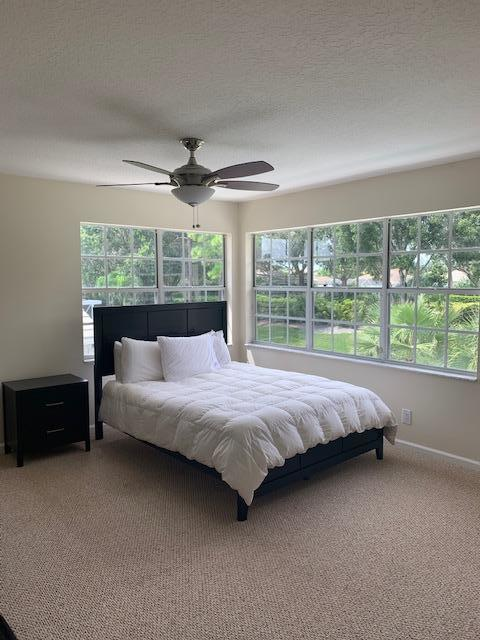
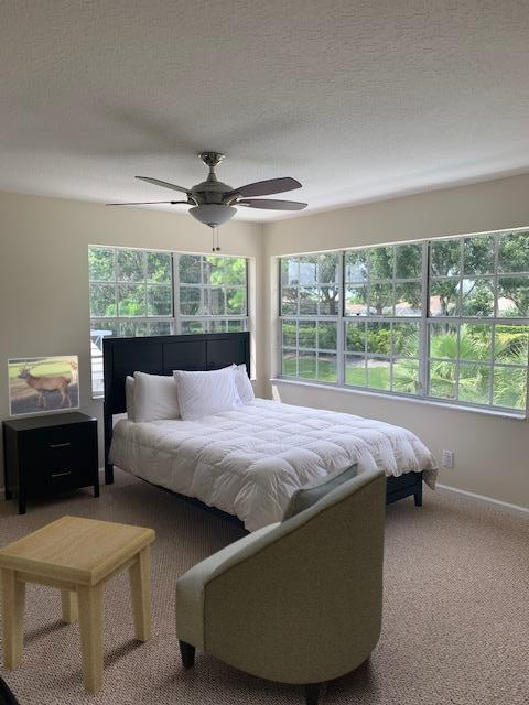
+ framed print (44, 384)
+ side table (78, 595)
+ armchair (293, 557)
